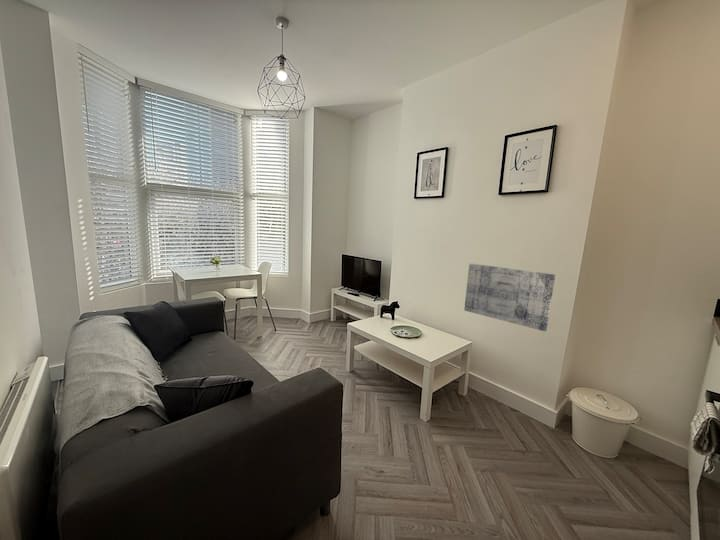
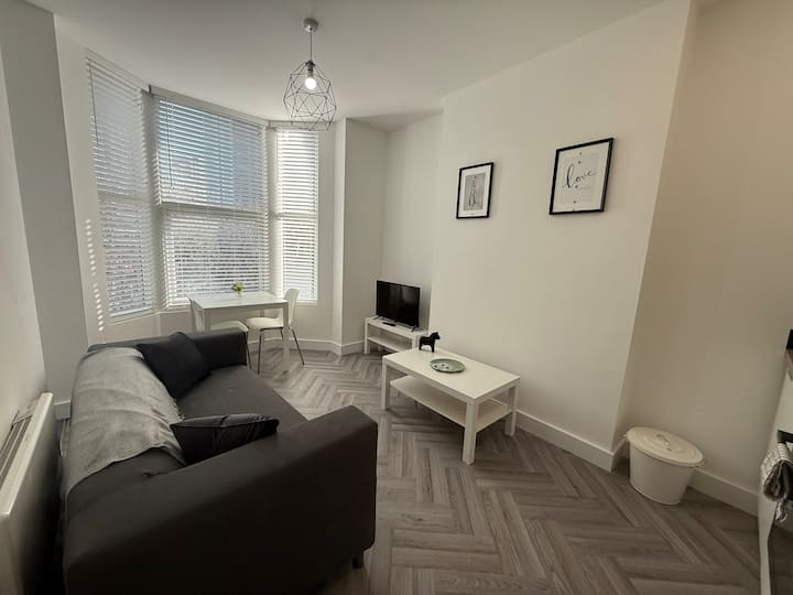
- wall art (504, 294)
